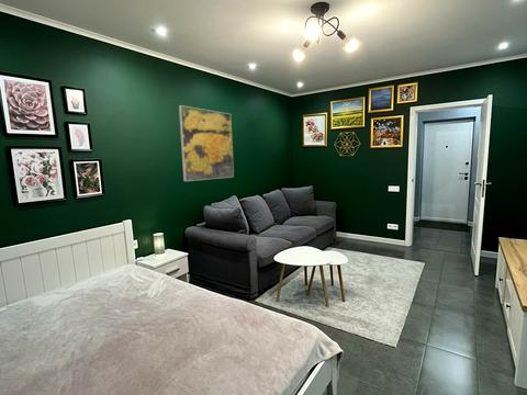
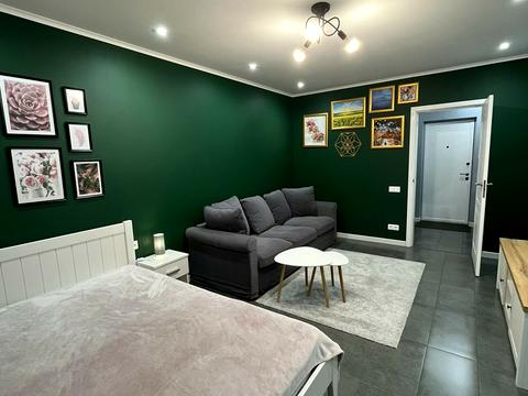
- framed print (209, 145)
